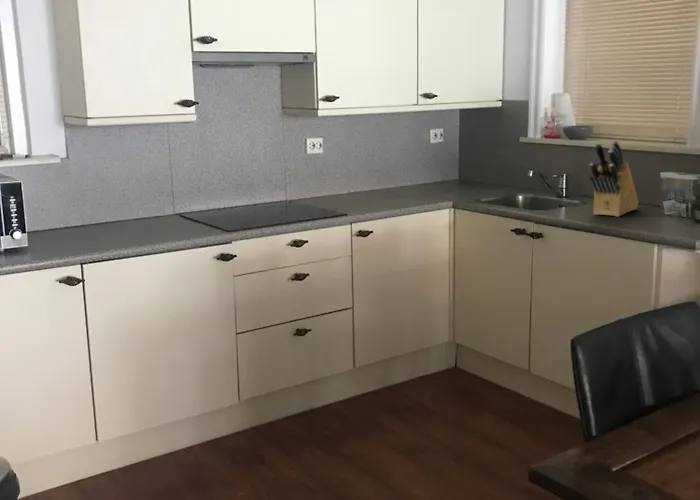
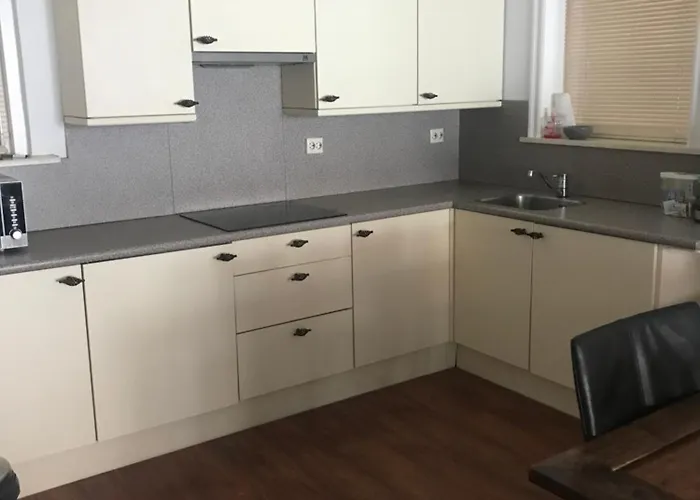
- knife block (614, 176)
